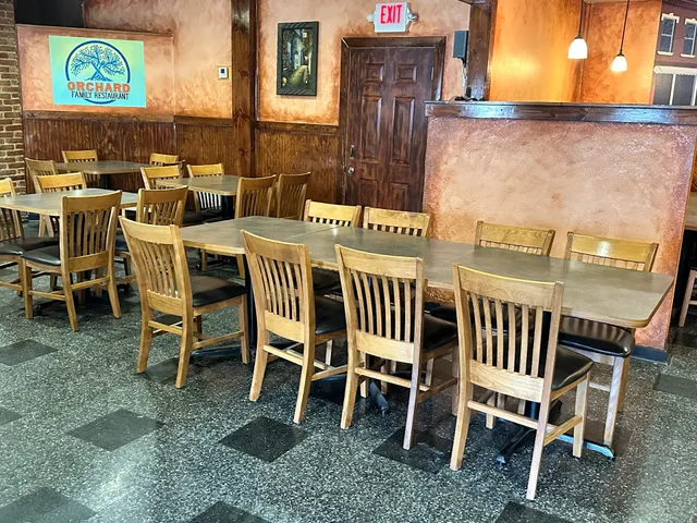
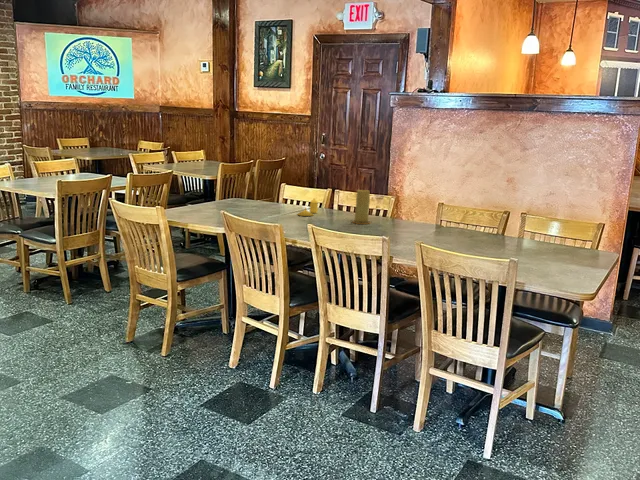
+ condiment set (310, 206)
+ candle (362, 206)
